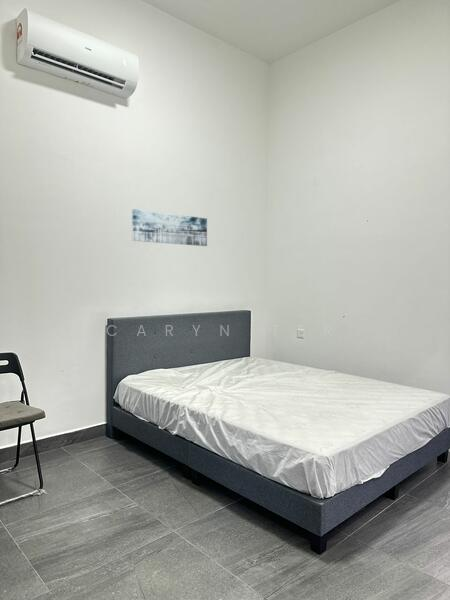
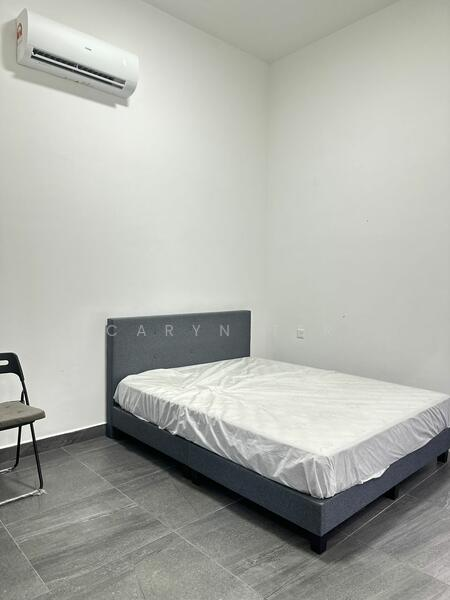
- wall art (171, 228)
